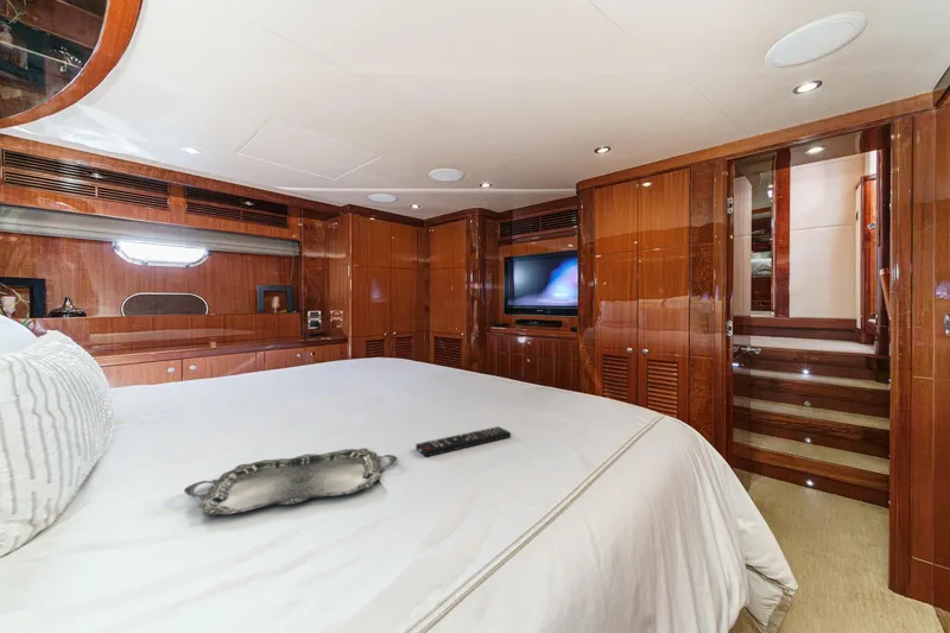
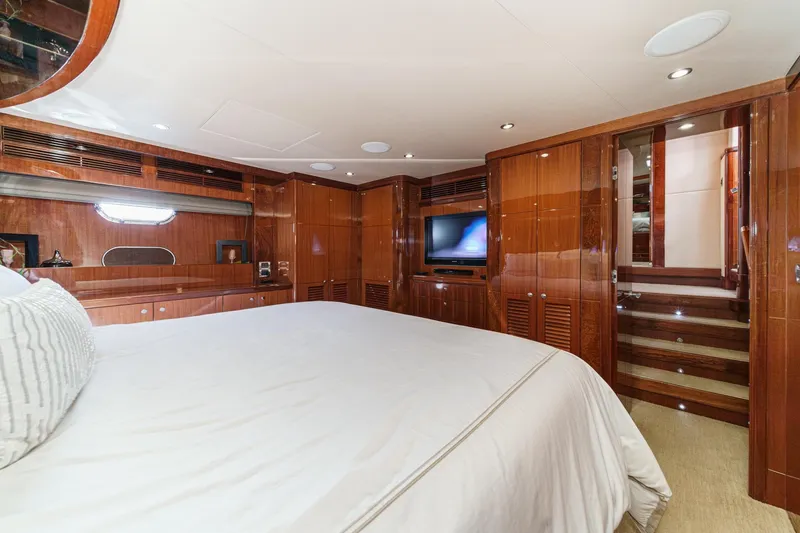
- serving tray (300, 475)
- remote control (464, 439)
